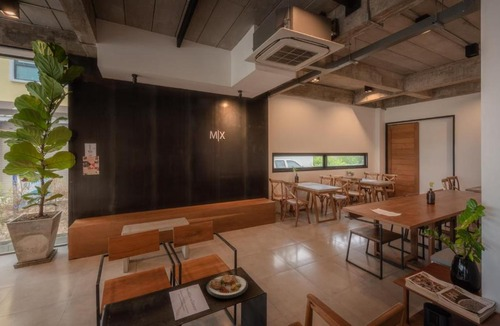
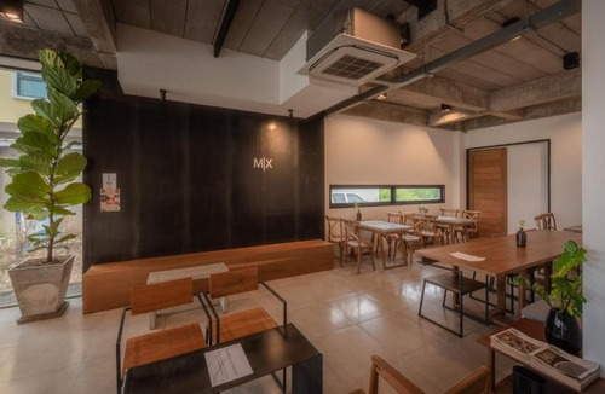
- plate (227, 284)
